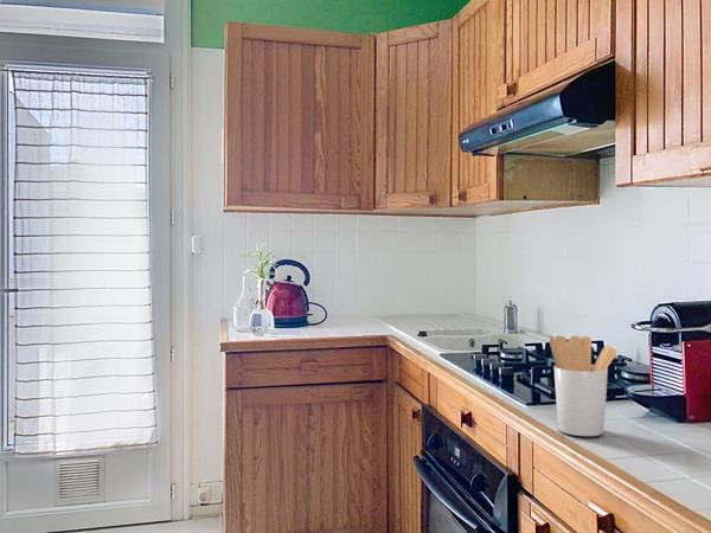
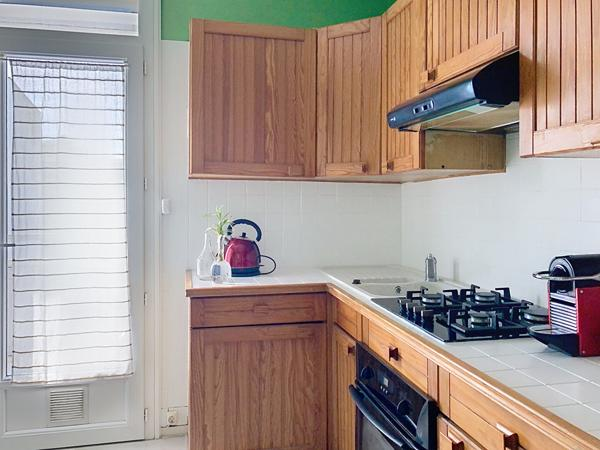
- utensil holder (577, 380)
